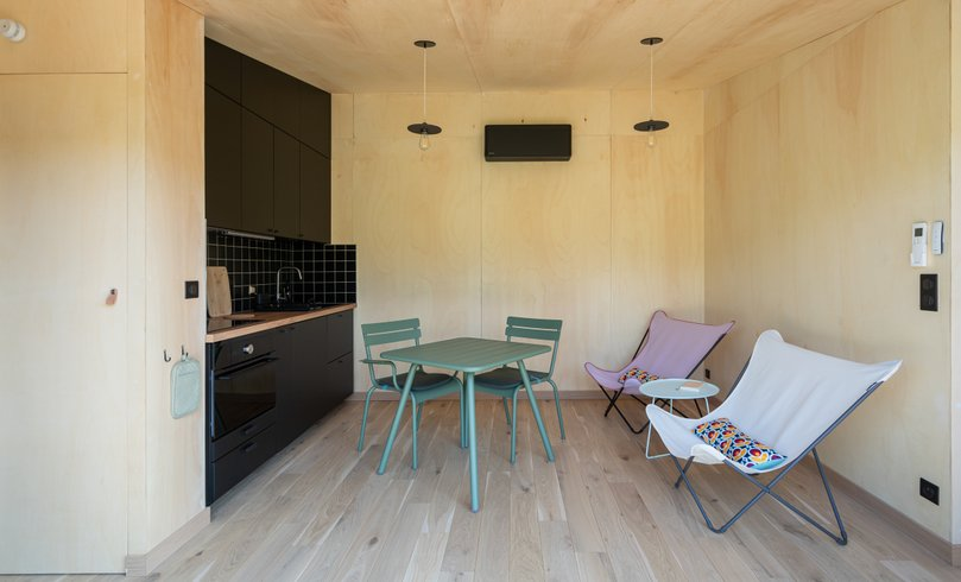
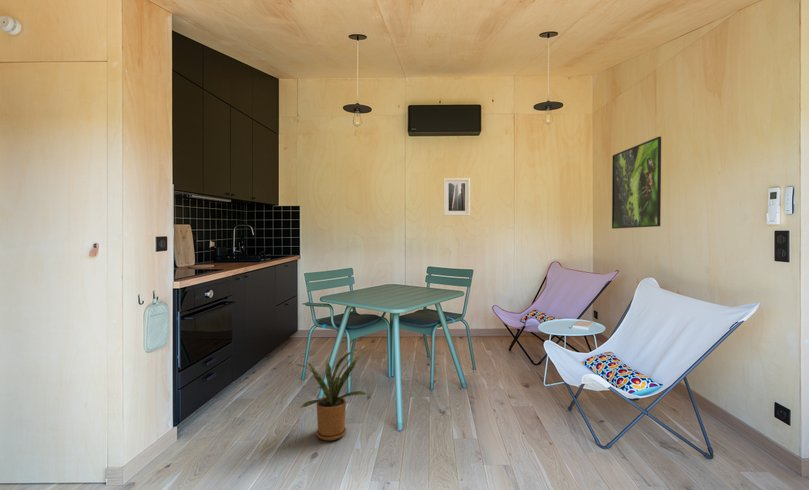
+ house plant (331, 390)
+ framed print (634, 187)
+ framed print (456, 197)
